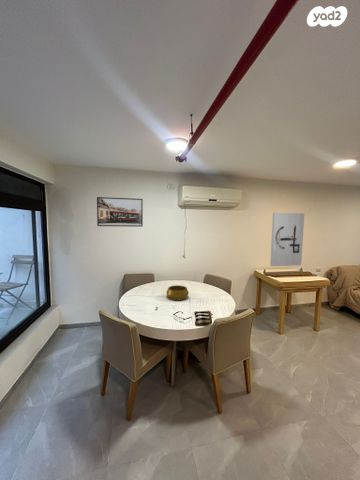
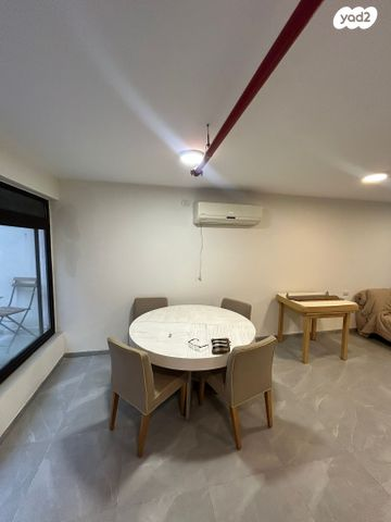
- decorative bowl (177, 292)
- wall art (287, 239)
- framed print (120, 212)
